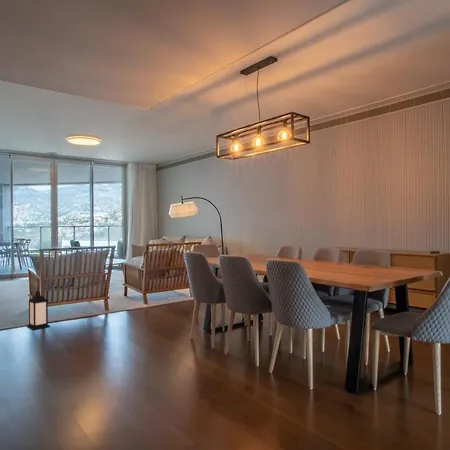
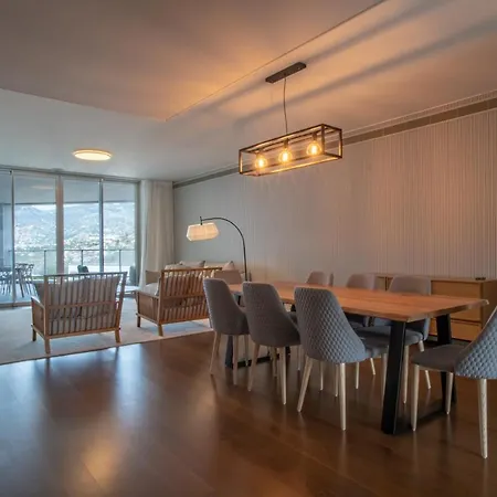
- lantern (38, 308)
